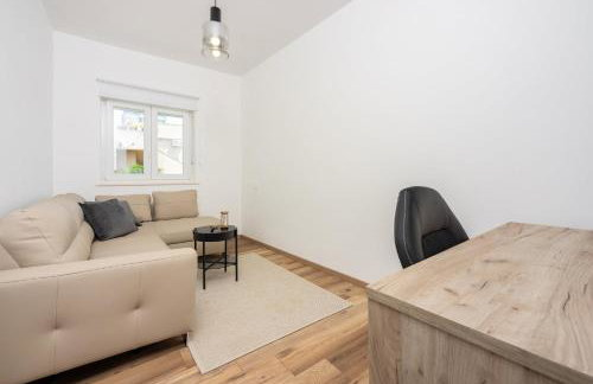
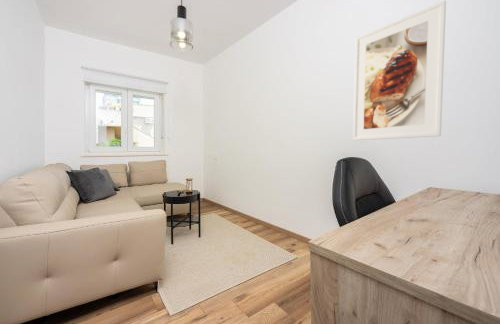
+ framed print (392, 80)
